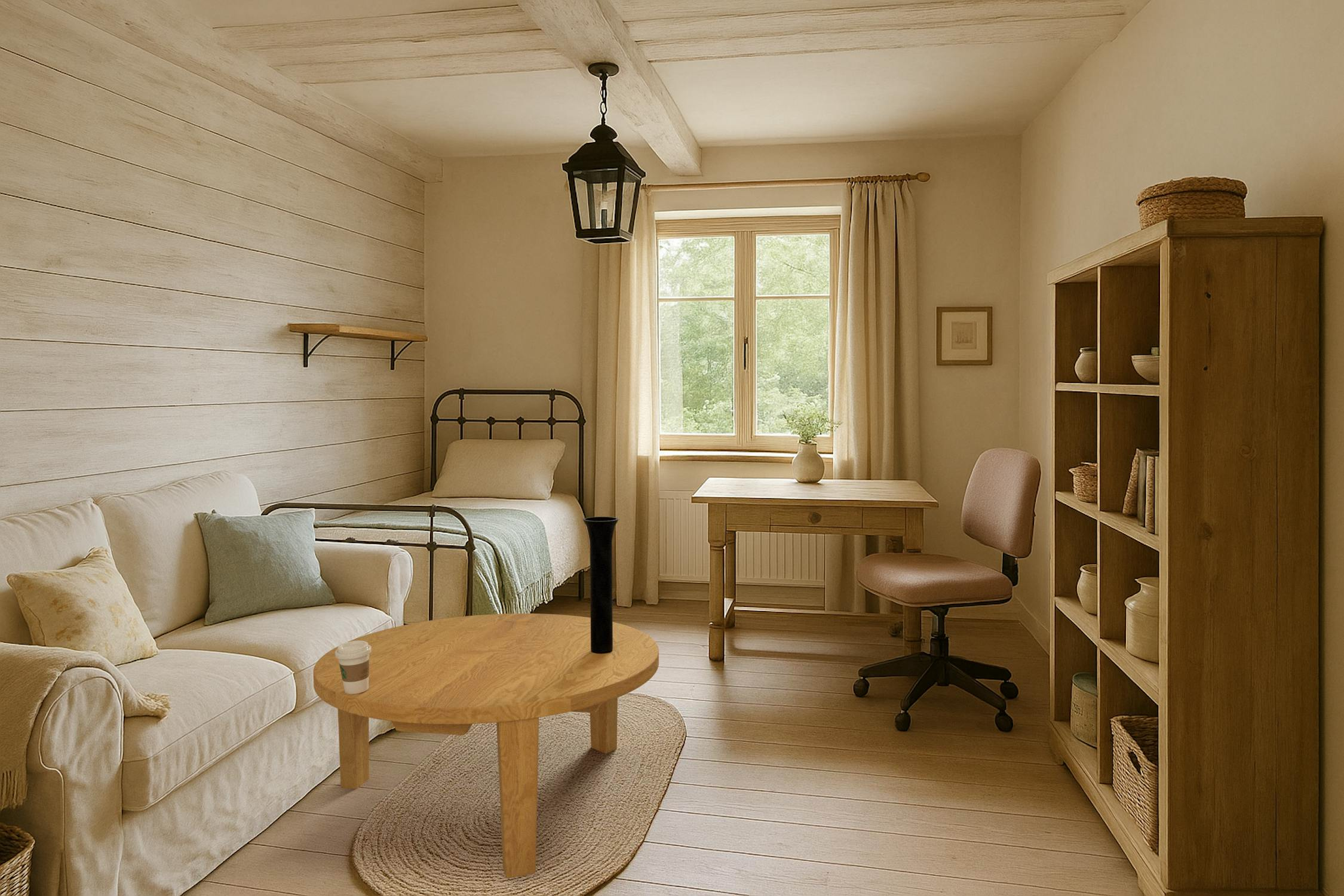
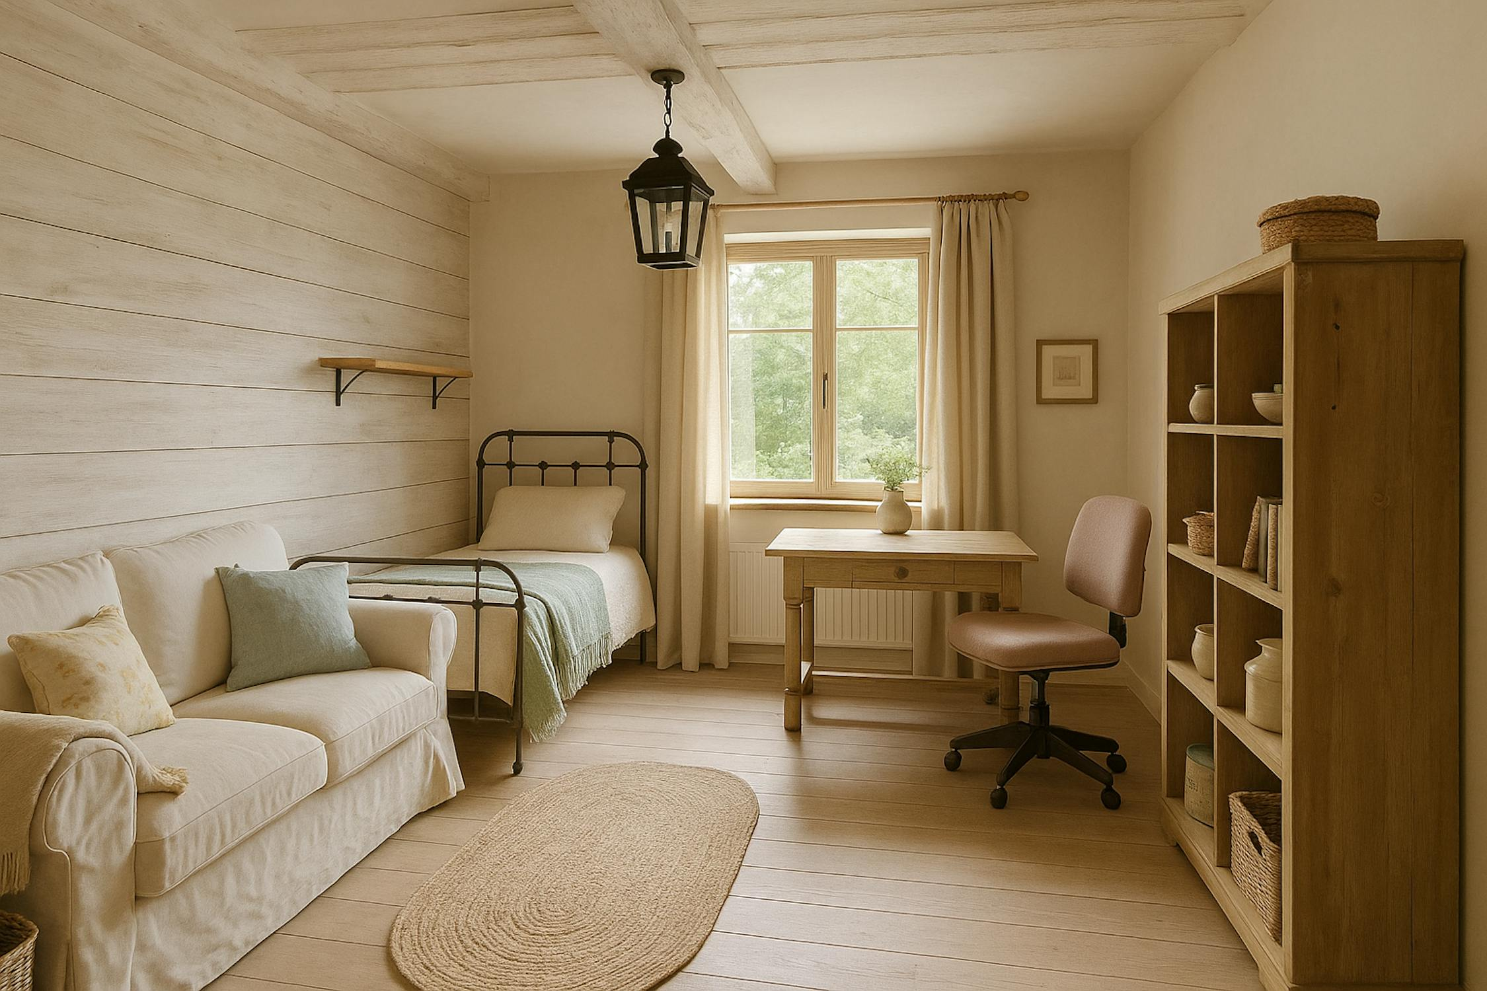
- coffee table (493, 722)
- vase (601, 584)
- coffee cup (356, 667)
